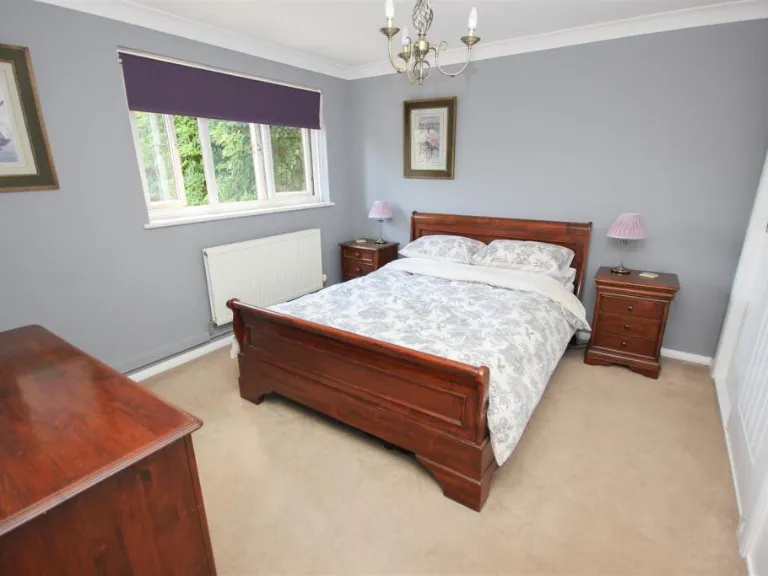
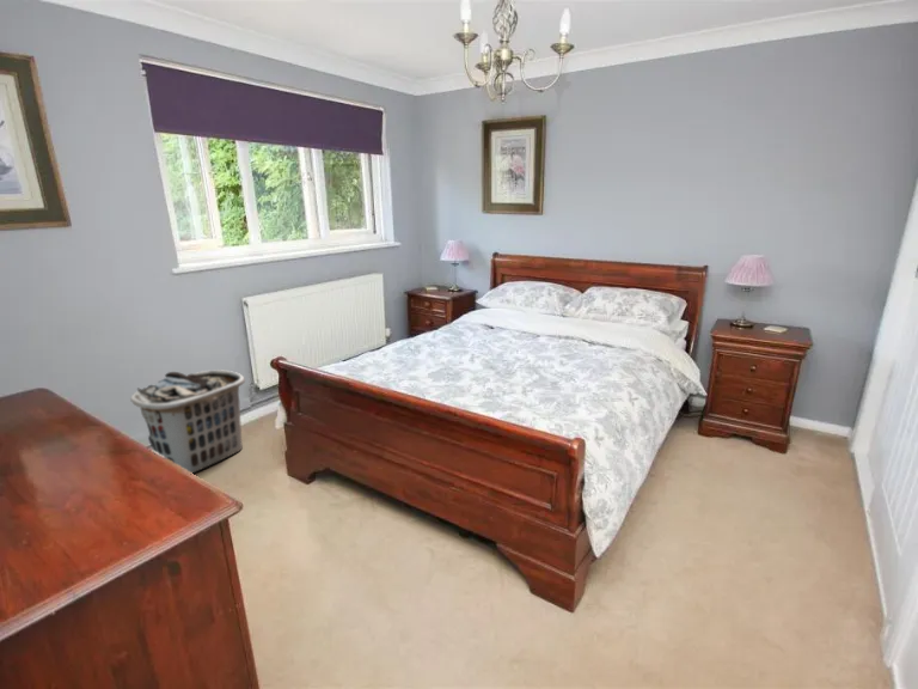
+ clothes hamper (195, 415)
